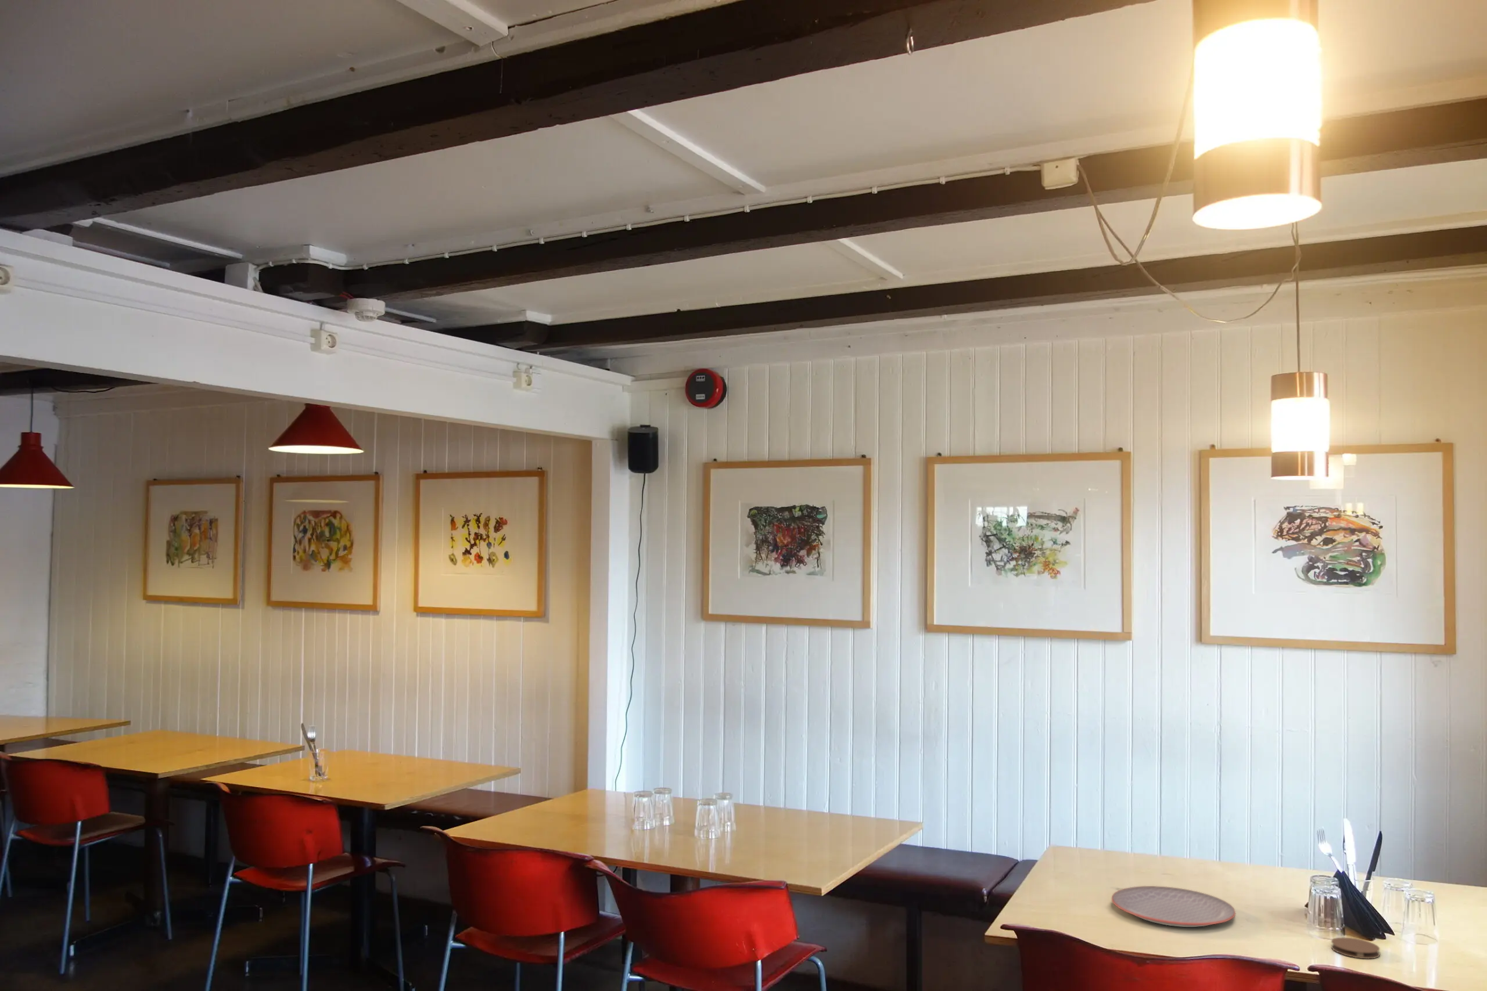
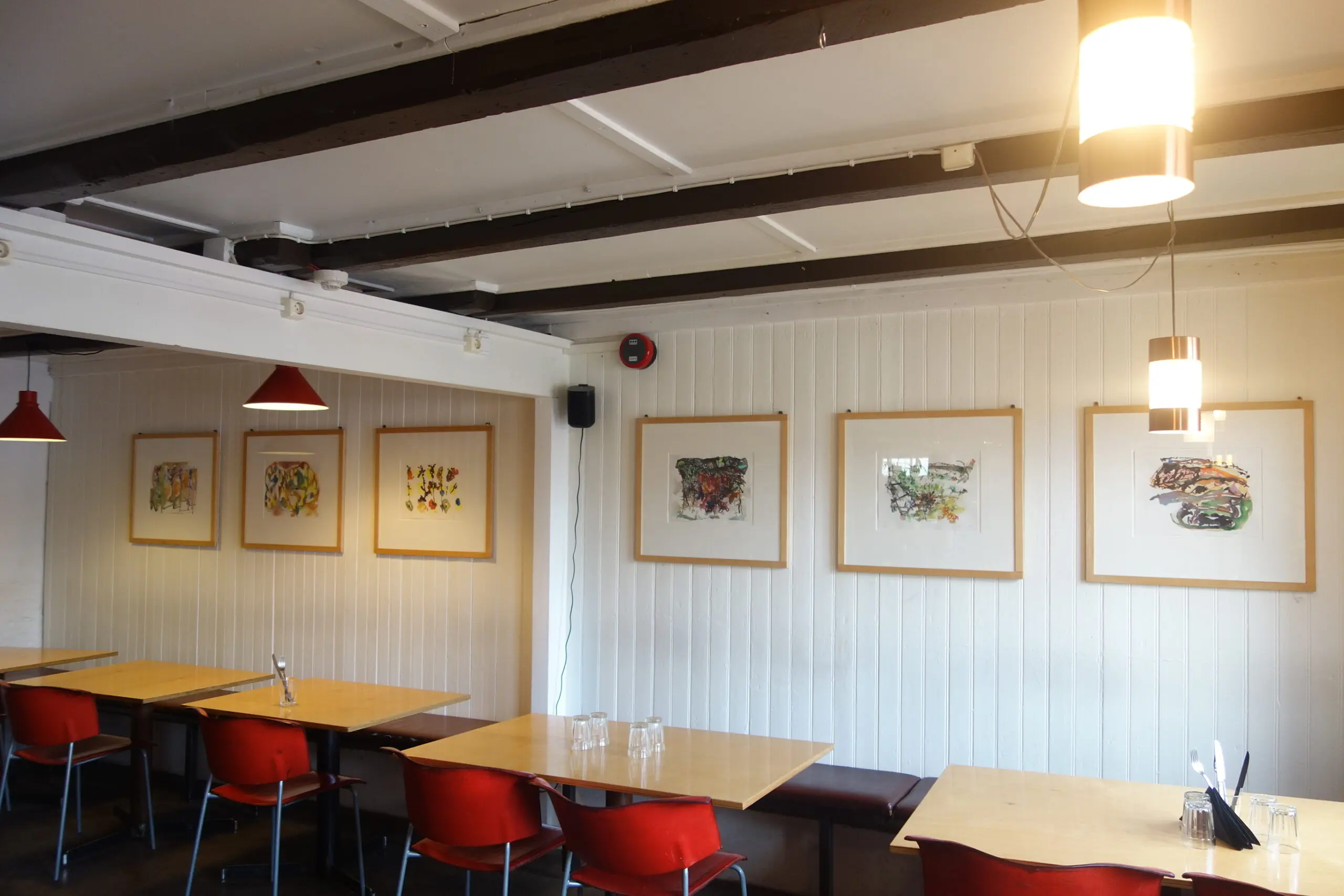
- plate (1172, 908)
- coaster (1355, 948)
